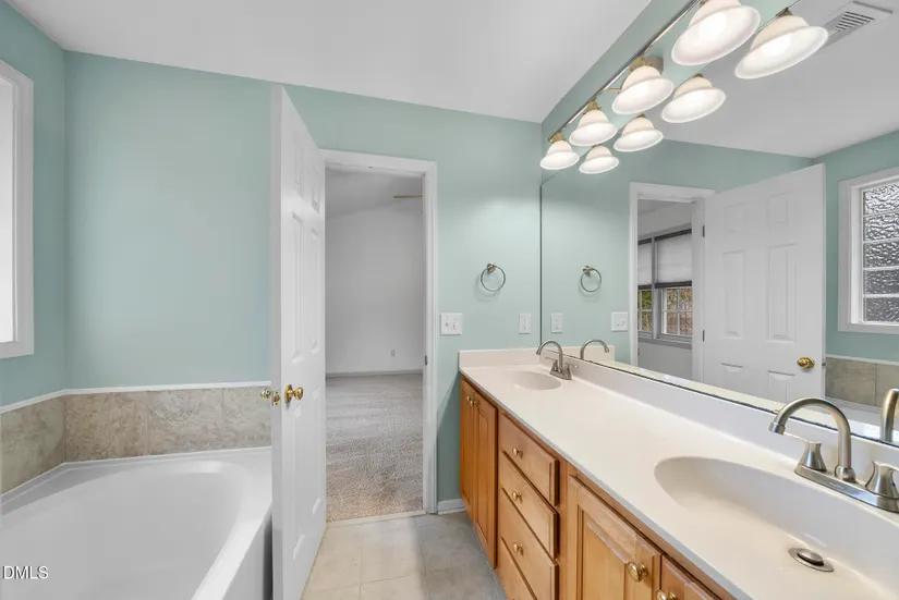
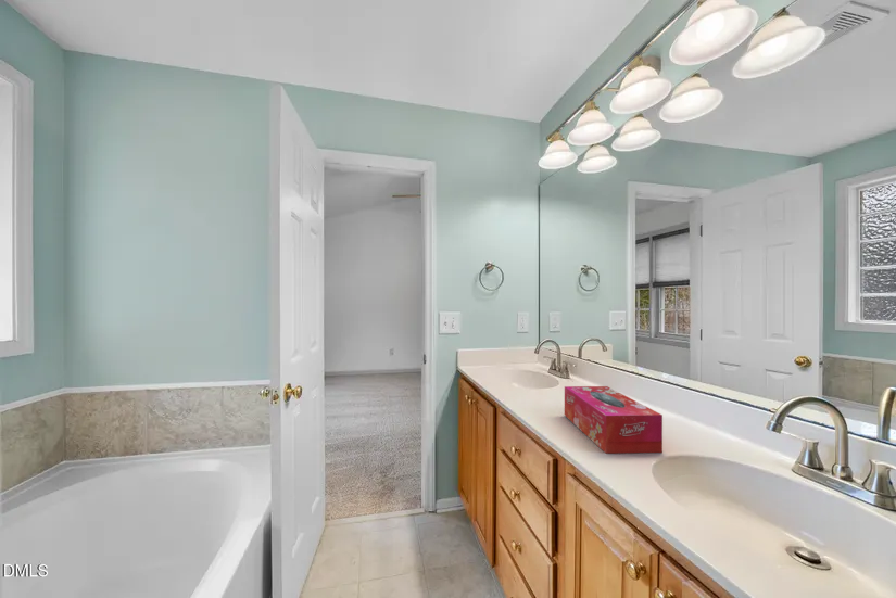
+ tissue box (606, 415)
